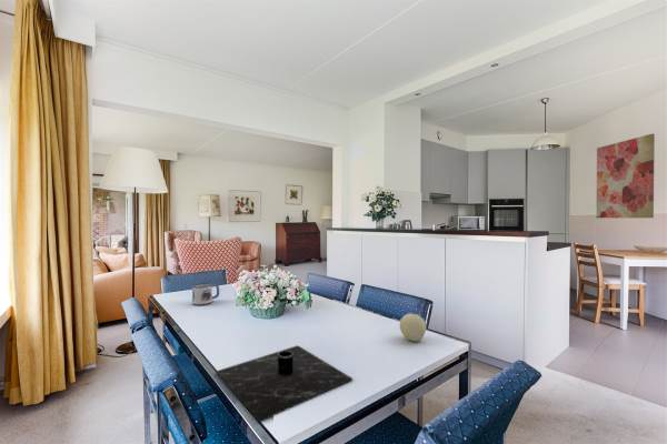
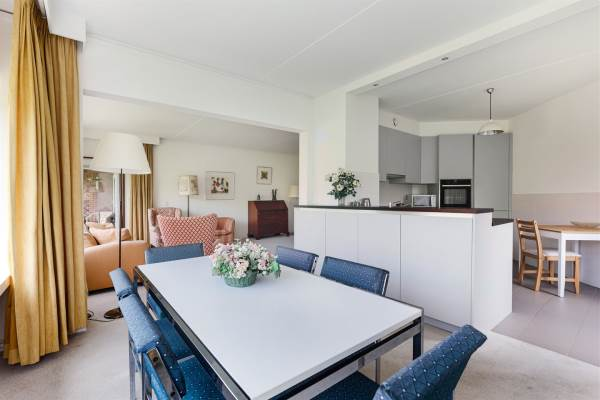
- mug (206, 293)
- wall art (623, 180)
- placemat (282, 365)
- fruit (412, 326)
